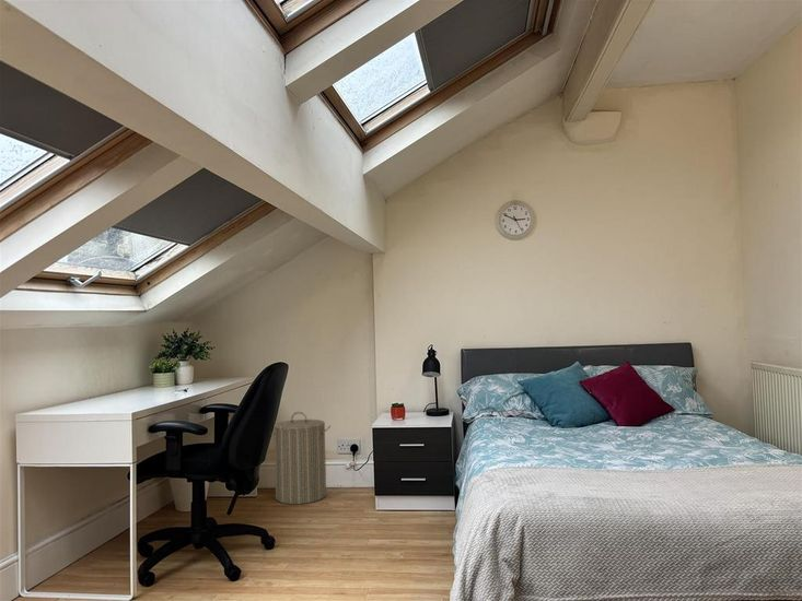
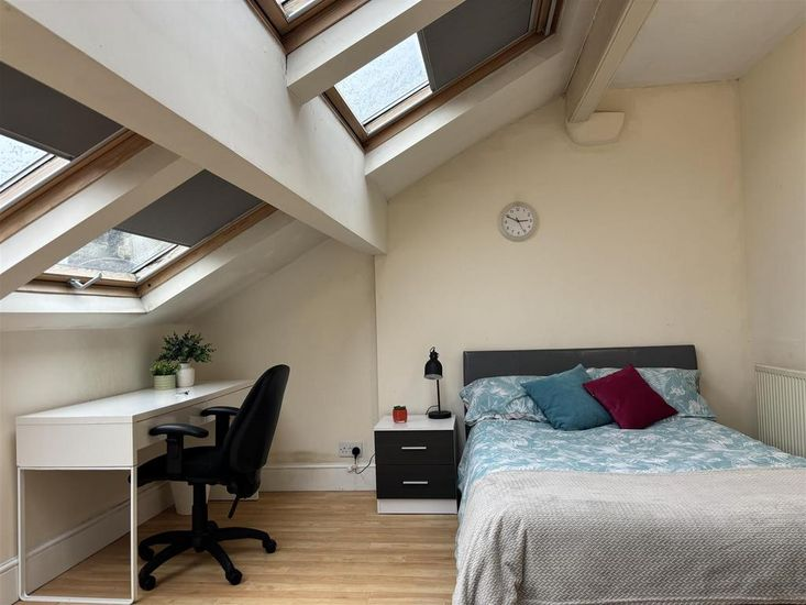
- laundry hamper (300, 453)
